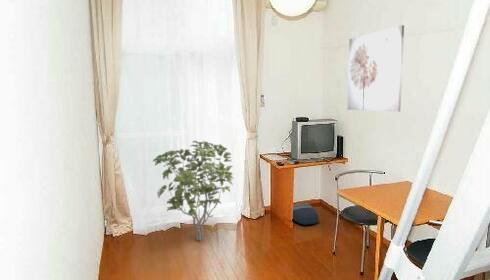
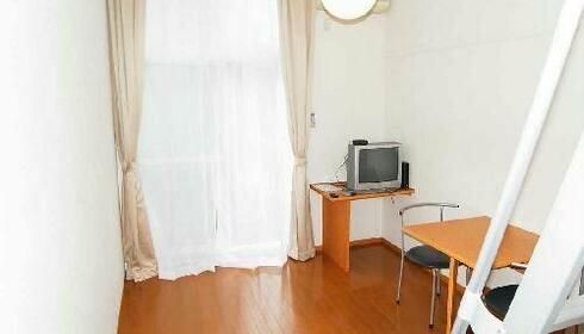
- backpack (301, 212)
- wall art (372, 72)
- shrub (198, 191)
